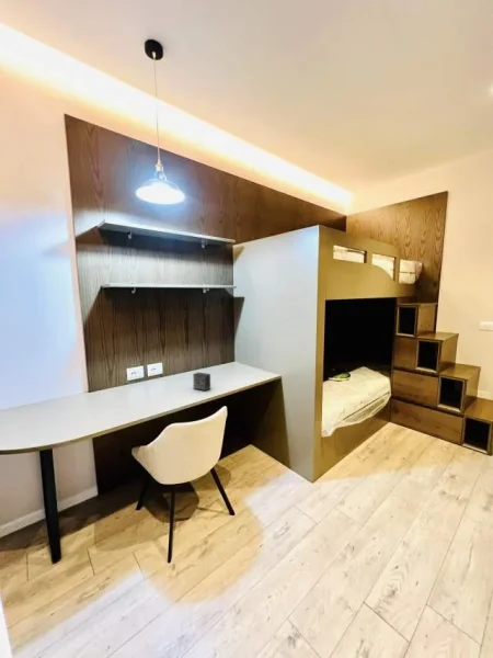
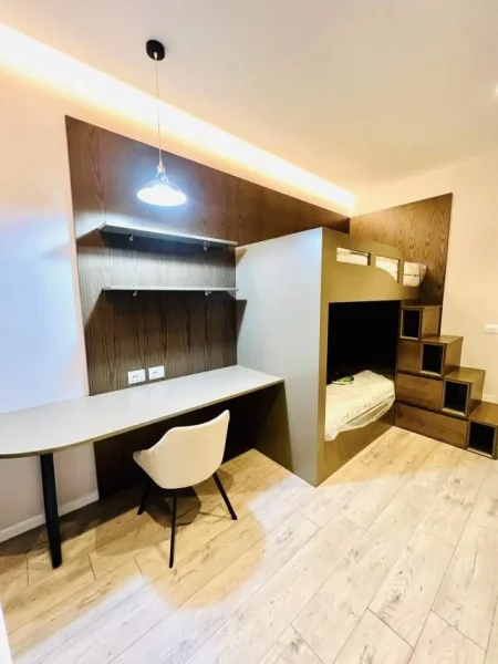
- small box (202, 381)
